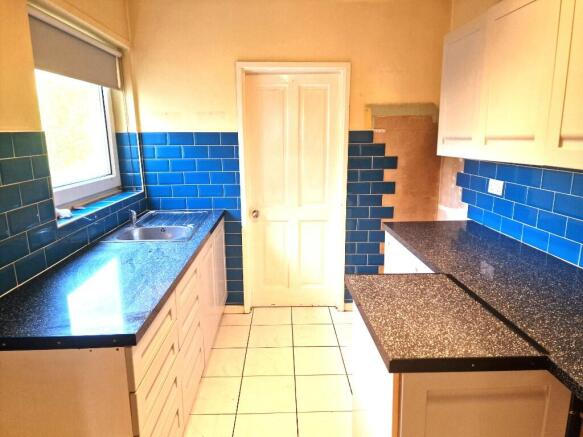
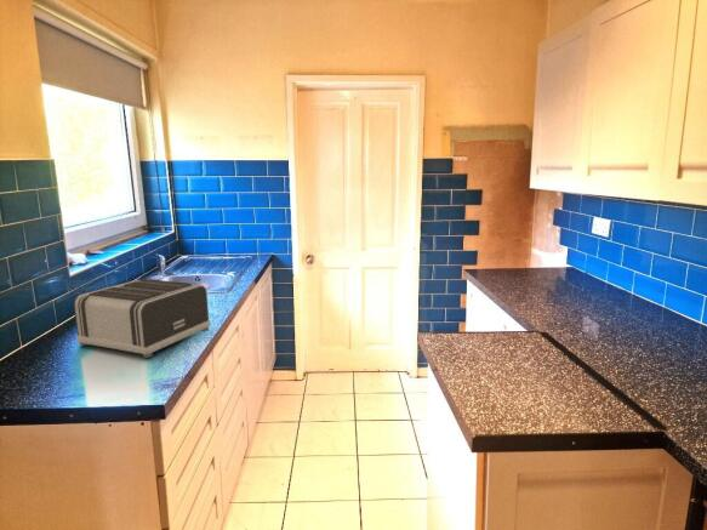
+ toaster (141, 312)
